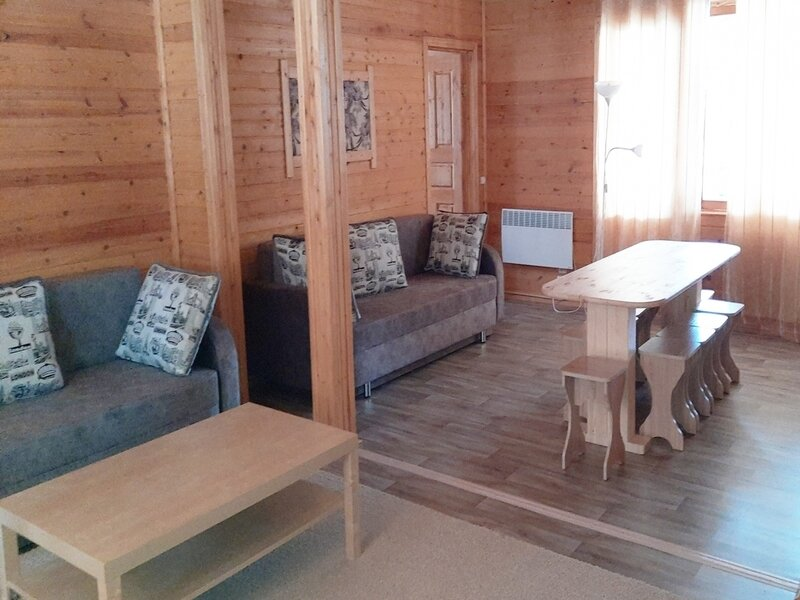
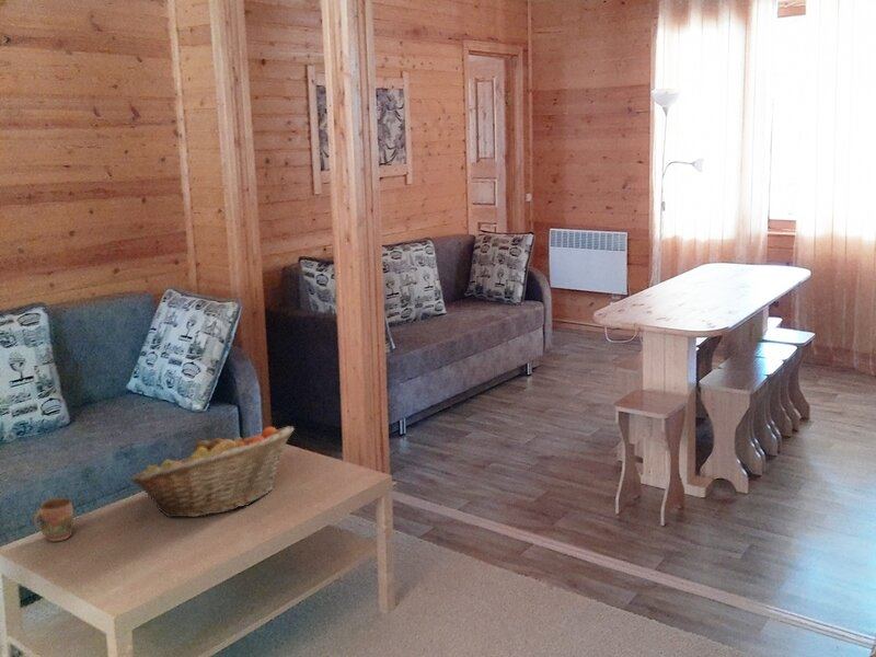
+ mug (54, 520)
+ fruit basket (217, 465)
